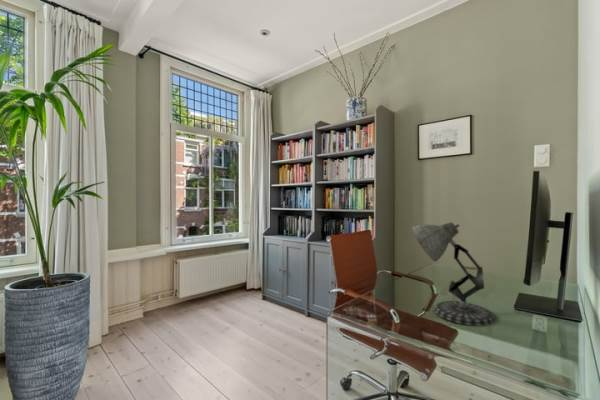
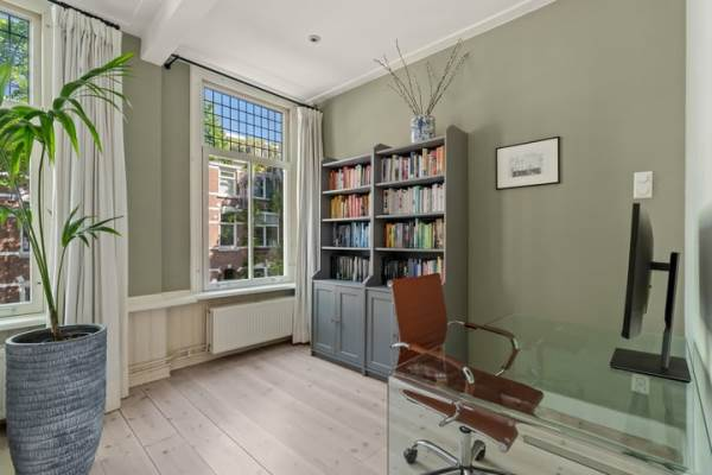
- desk lamp (458, 263)
